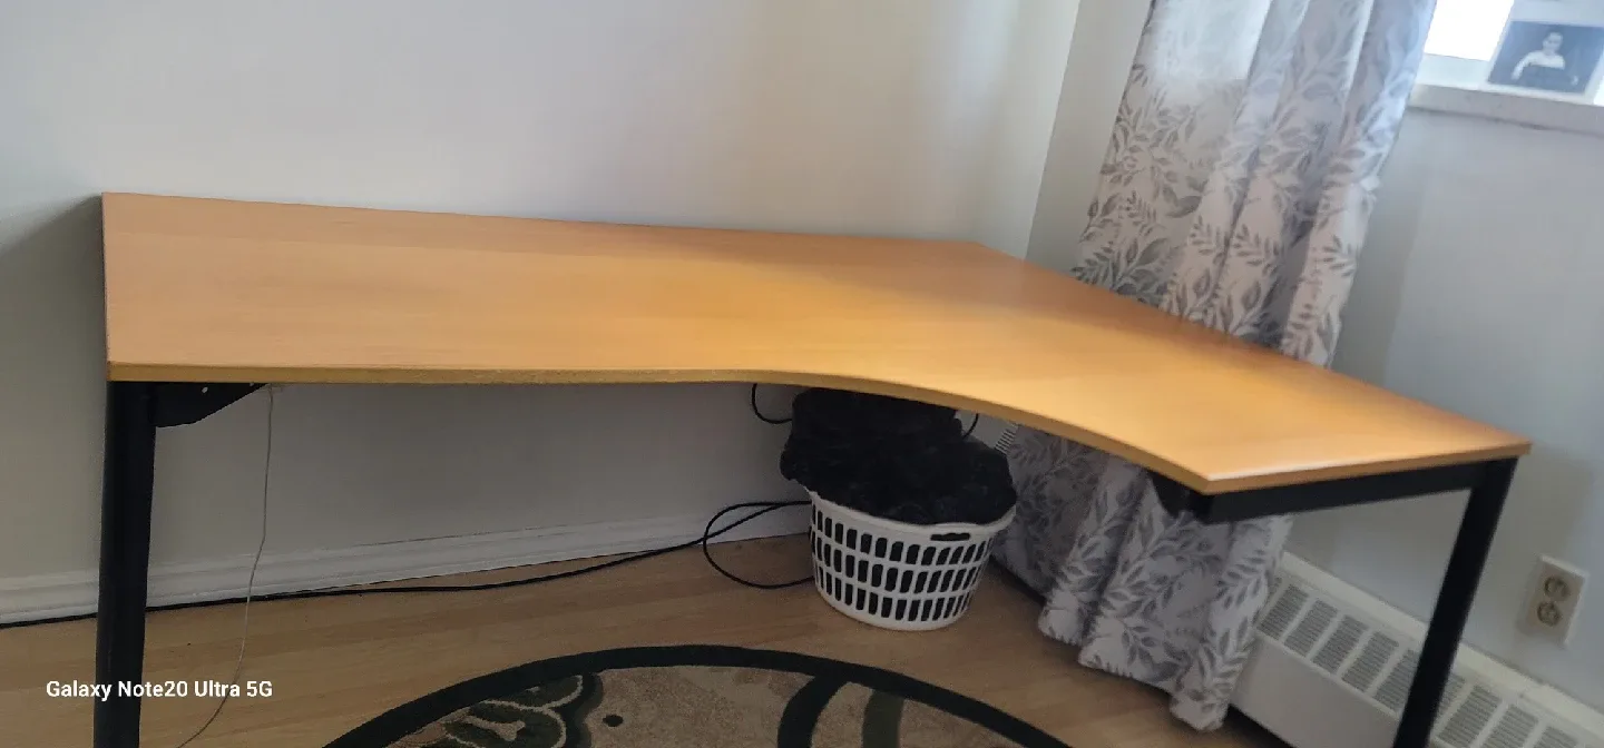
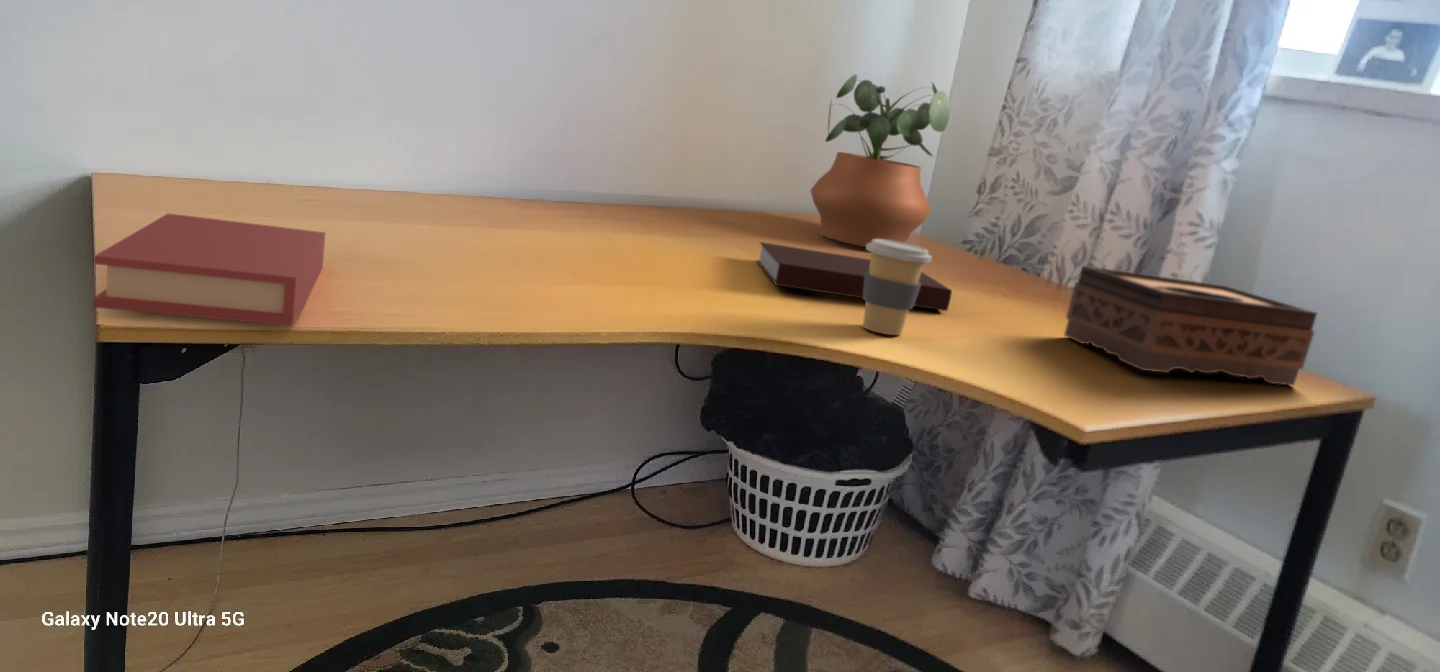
+ notebook (849, 275)
+ book (224, 265)
+ tissue box (1186, 324)
+ potted plant (872, 158)
+ coffee cup (891, 287)
